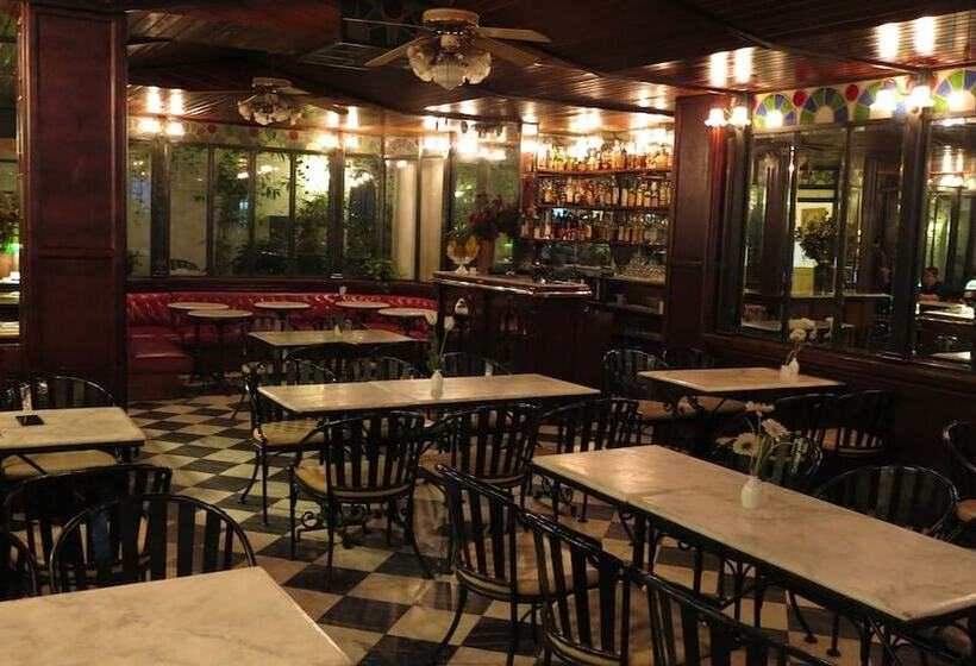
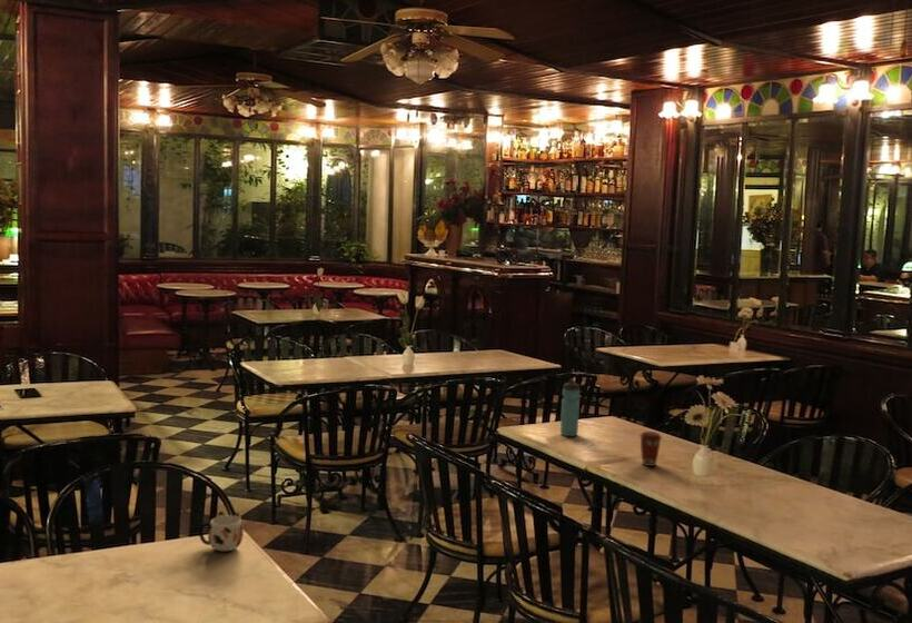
+ water bottle (569, 407)
+ mug (220, 531)
+ coffee cup (650, 448)
